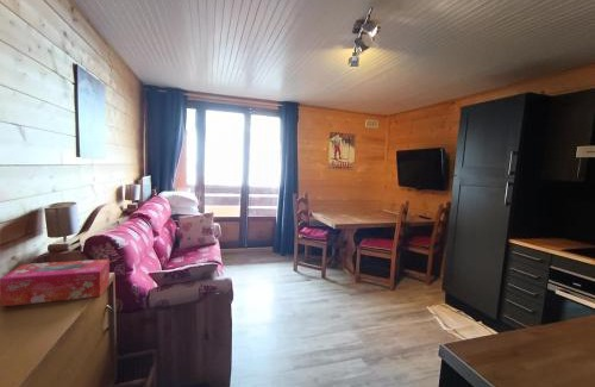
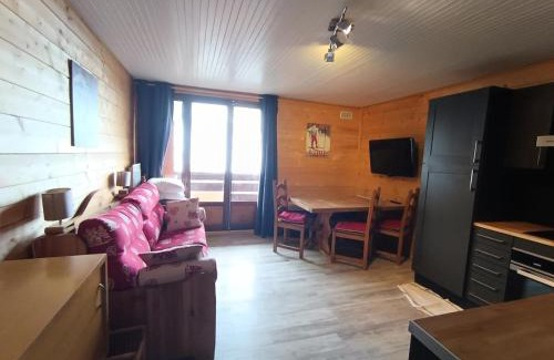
- tissue box (61, 280)
